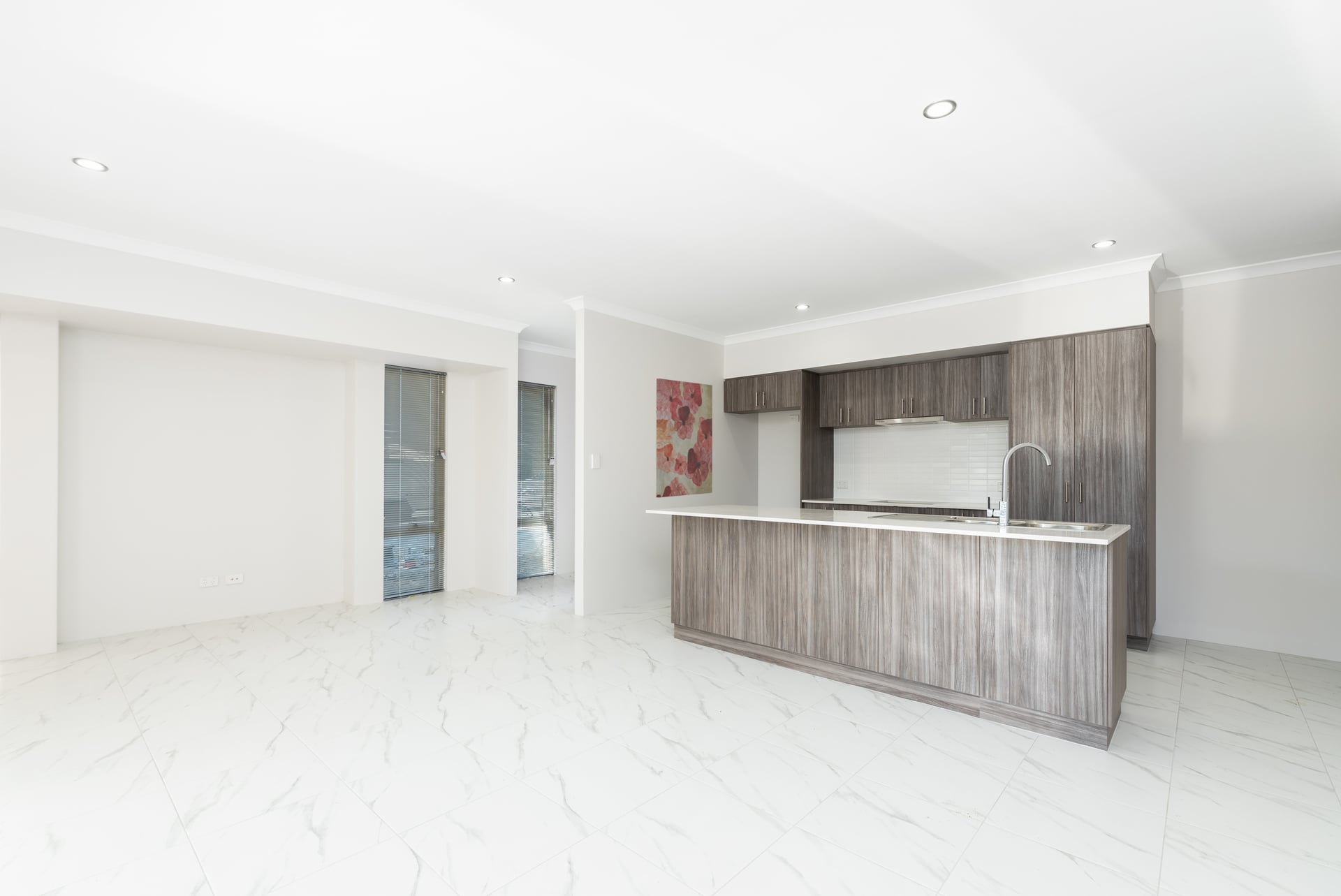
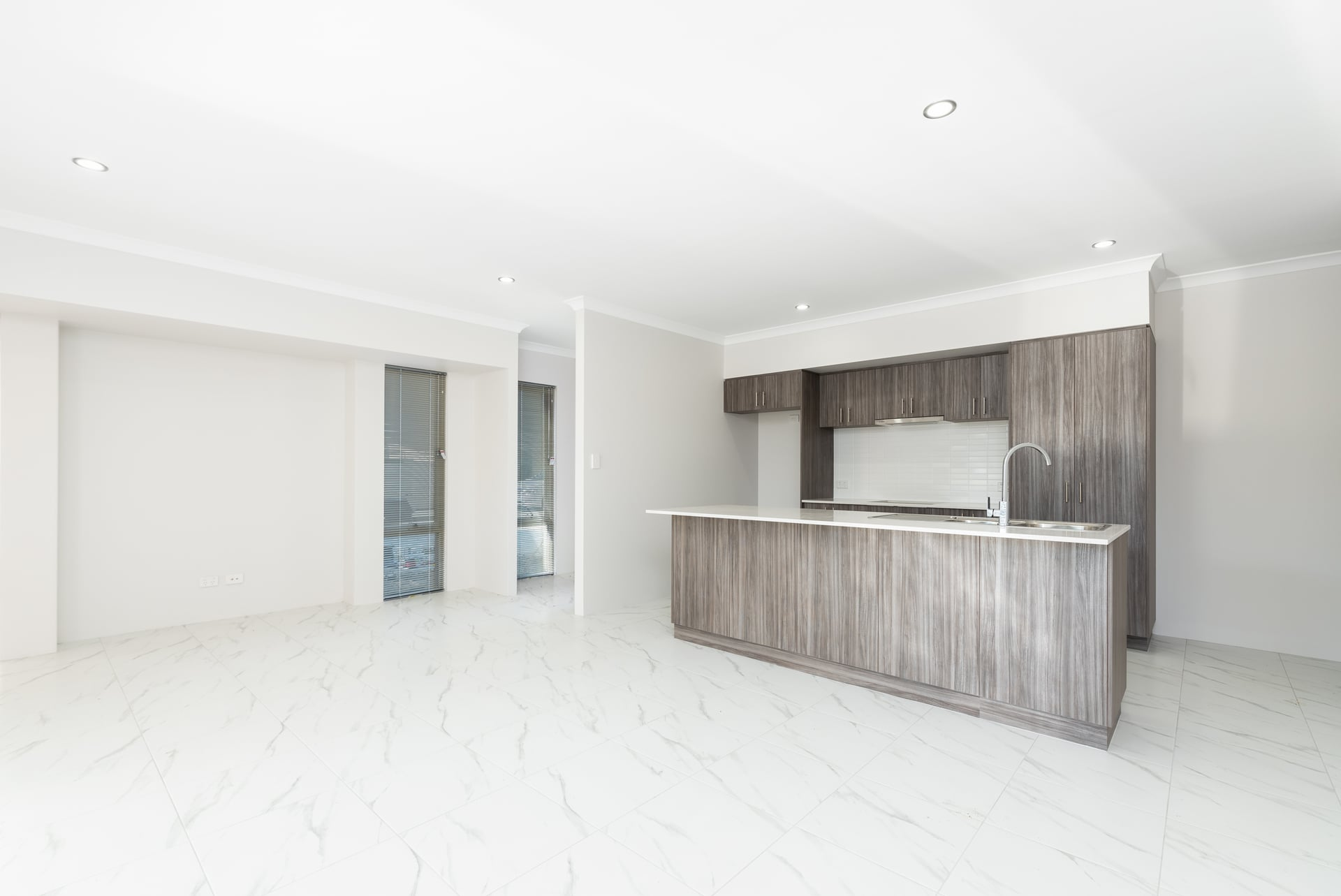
- wall art (685, 438)
